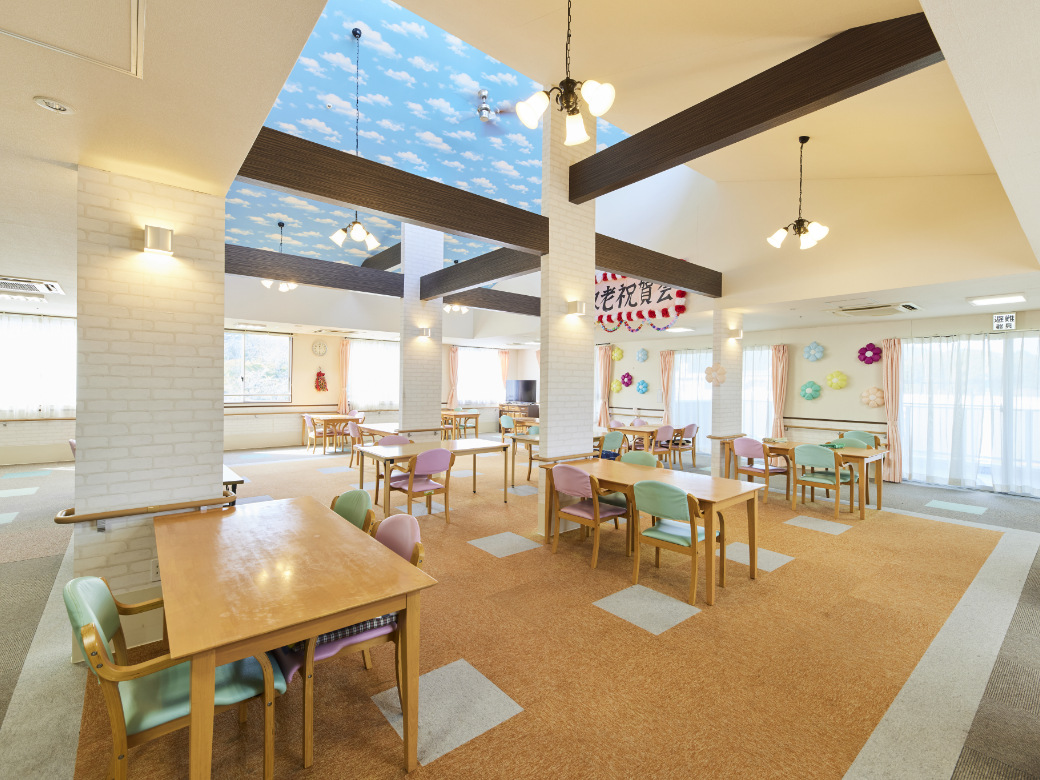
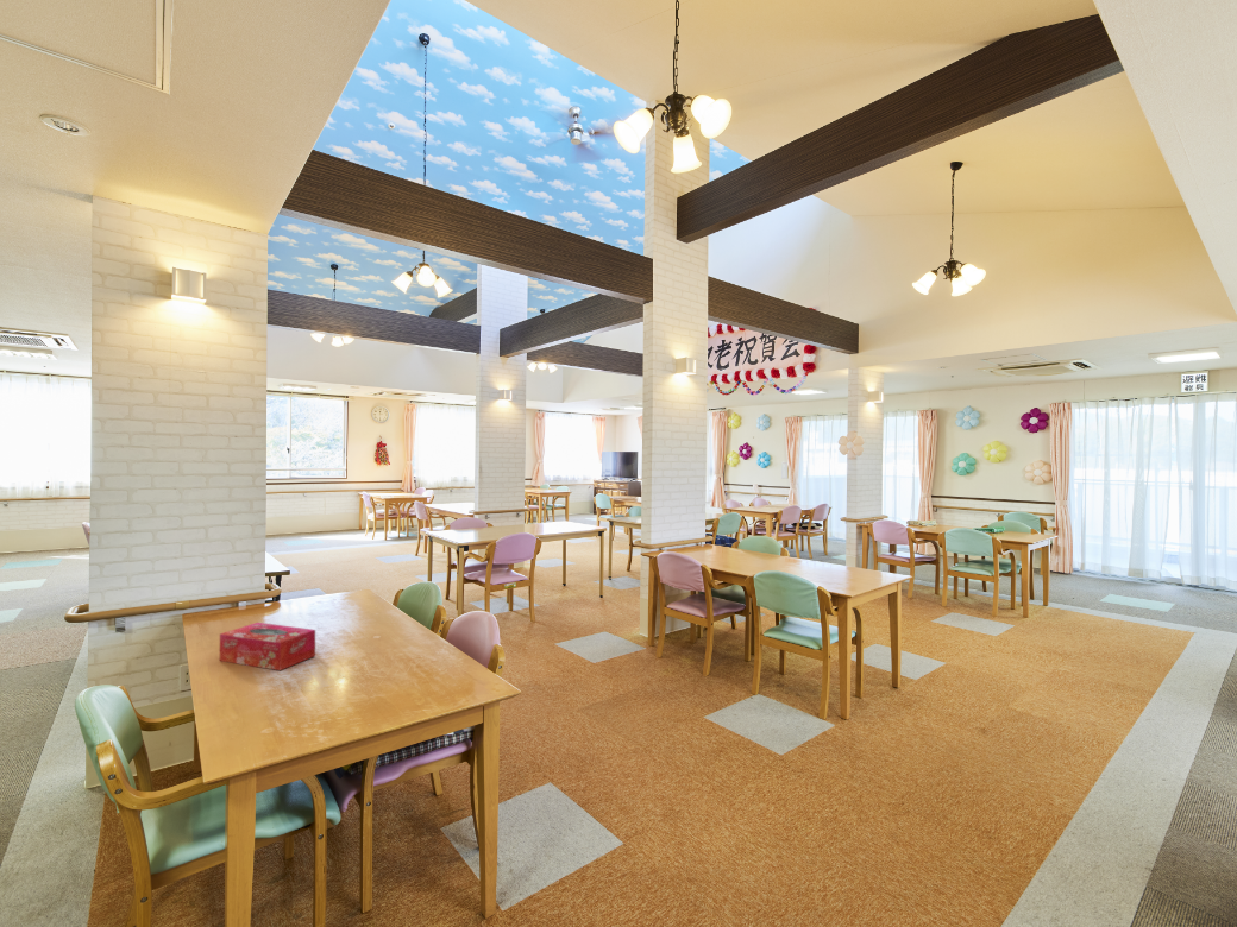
+ tissue box (268, 644)
